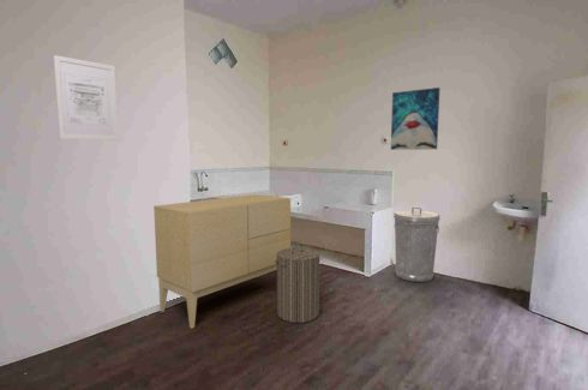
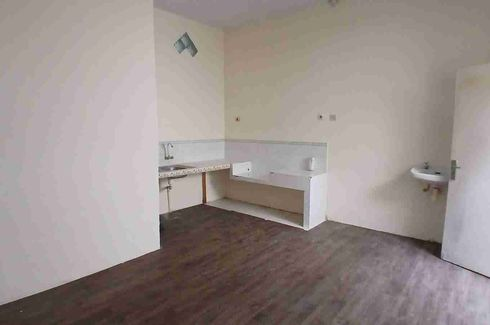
- sideboard (229, 251)
- wall art (88, 101)
- trash can (415, 241)
- laundry hamper (298, 278)
- wall art (414, 120)
